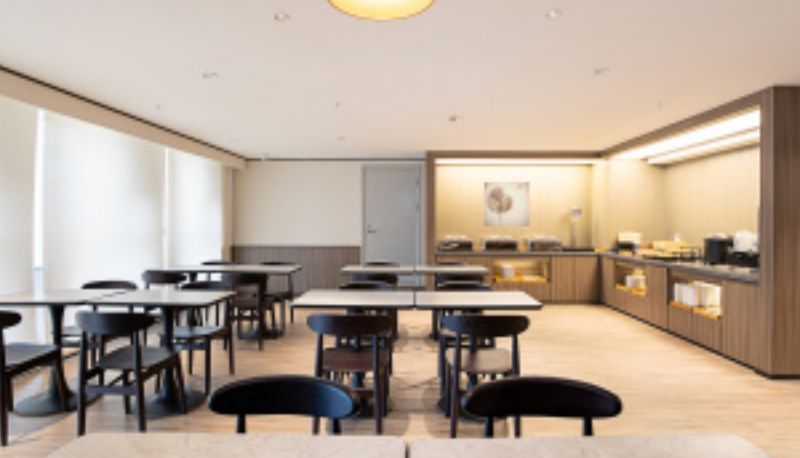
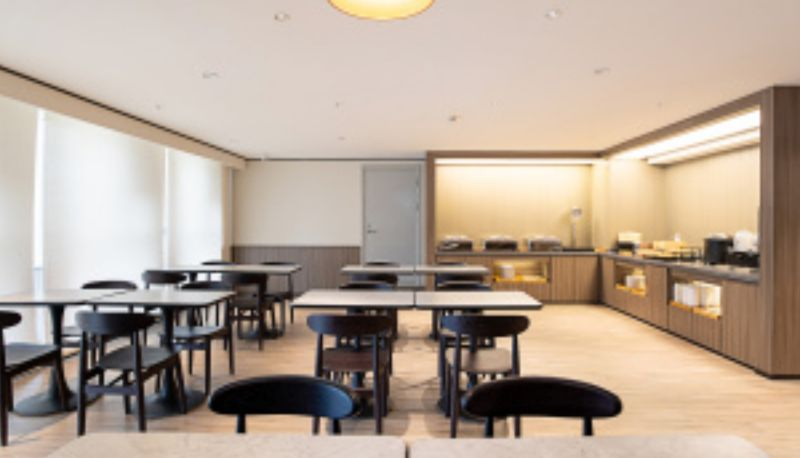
- wall art (506, 204)
